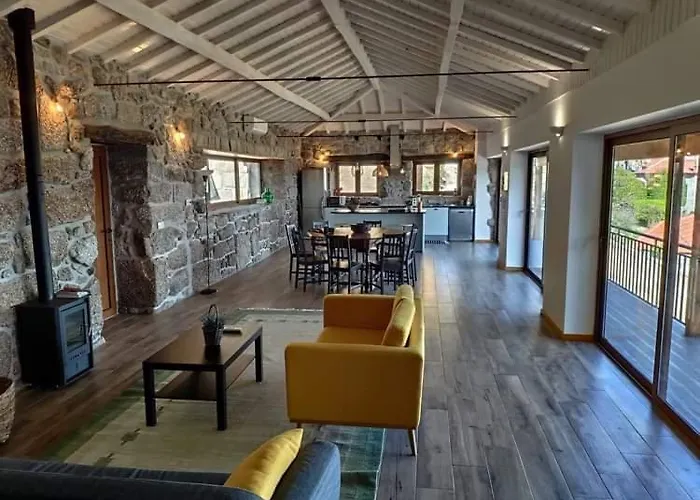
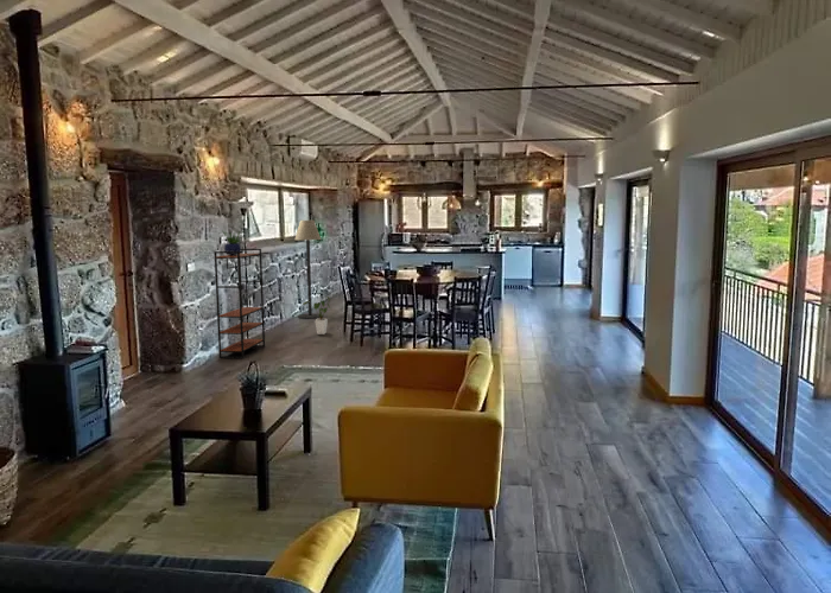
+ bookshelf (240, 301)
+ potted plant (234, 242)
+ house plant (318, 314)
+ floor lamp (309, 268)
